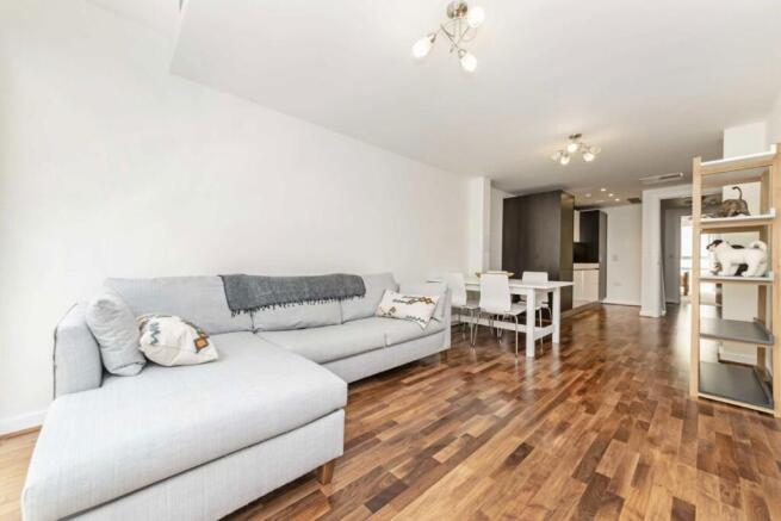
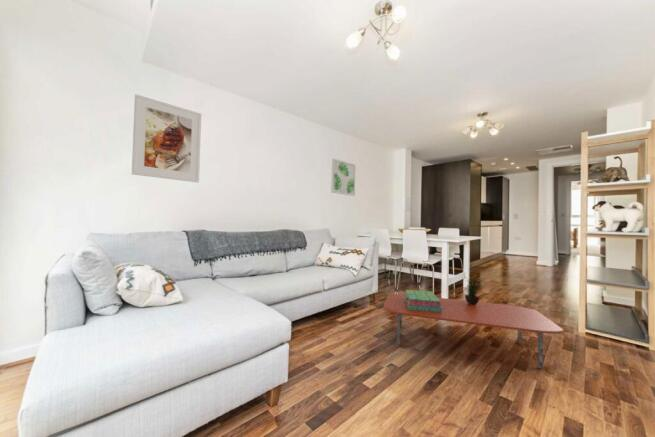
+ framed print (169, 141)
+ wall art (343, 178)
+ potted plant (472, 283)
+ stack of books (421, 299)
+ coffee table (460, 322)
